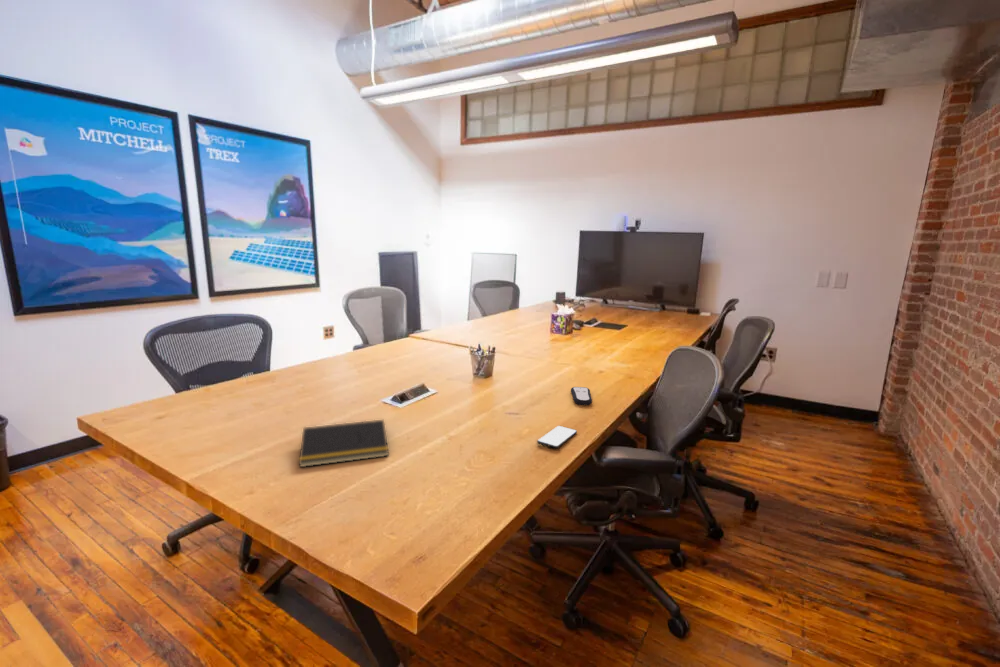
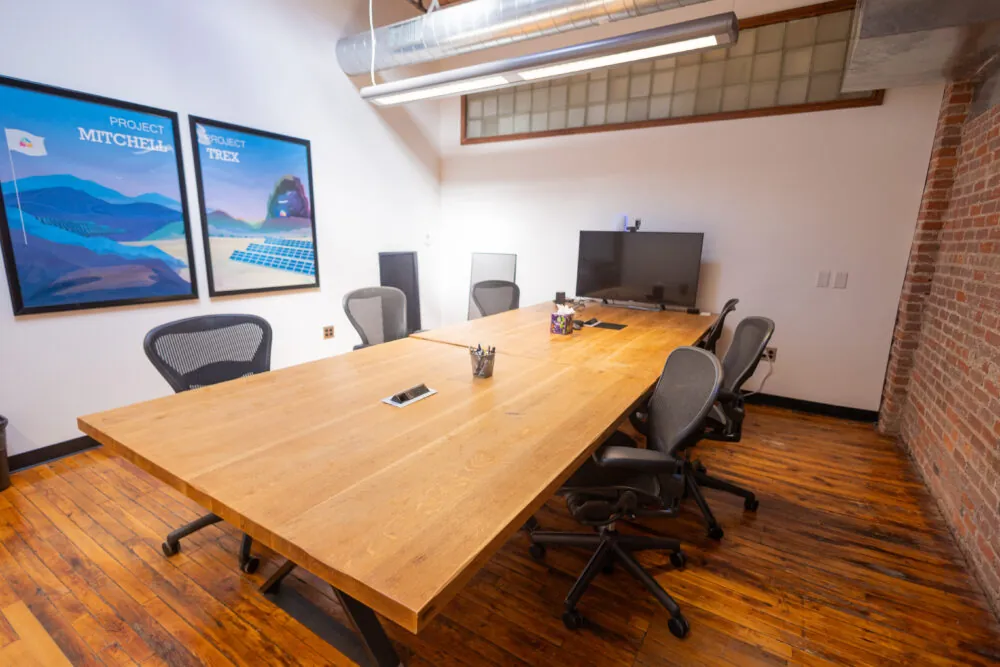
- smartphone (557, 436)
- notepad (345, 441)
- remote control (581, 395)
